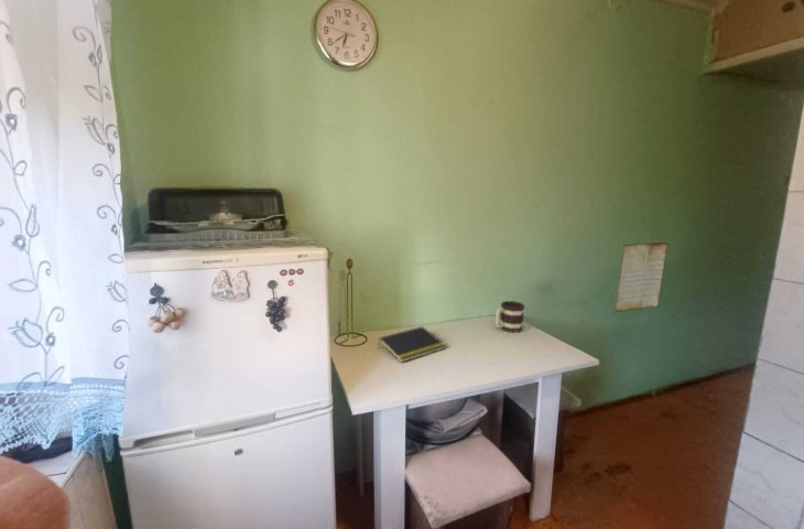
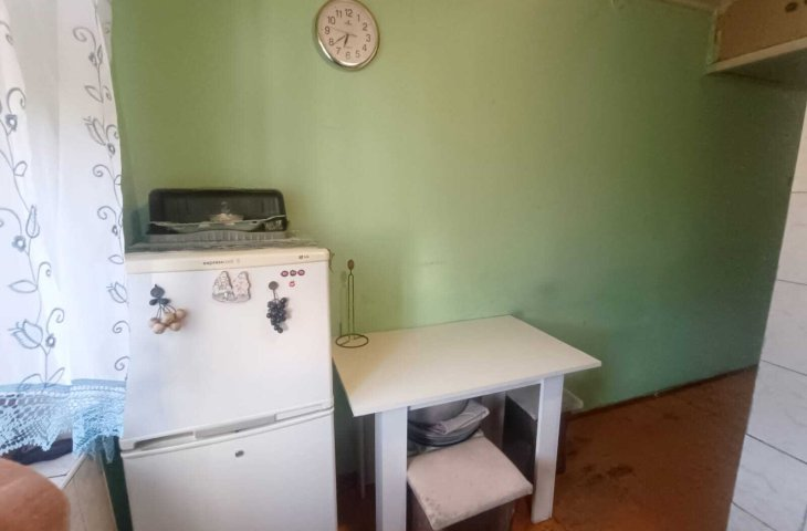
- notepad (412, 343)
- mug (508, 316)
- periodic table (640, 278)
